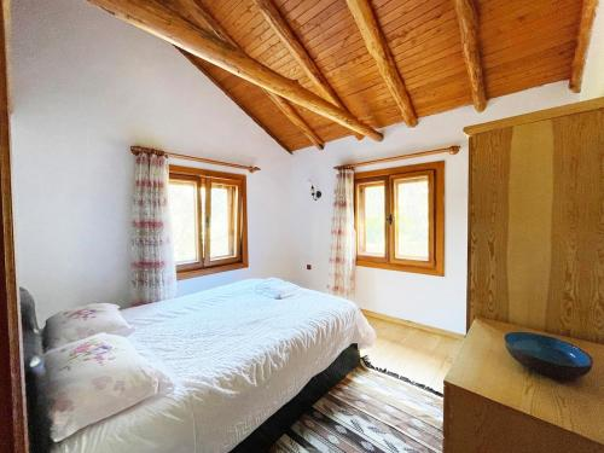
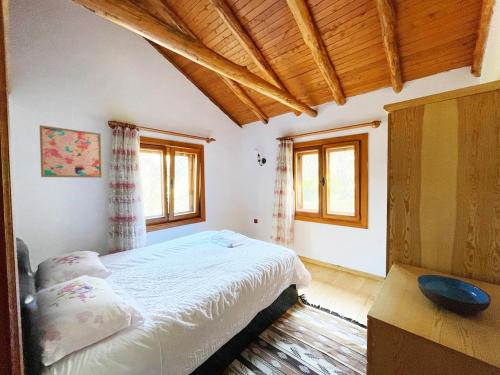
+ wall art (73, 153)
